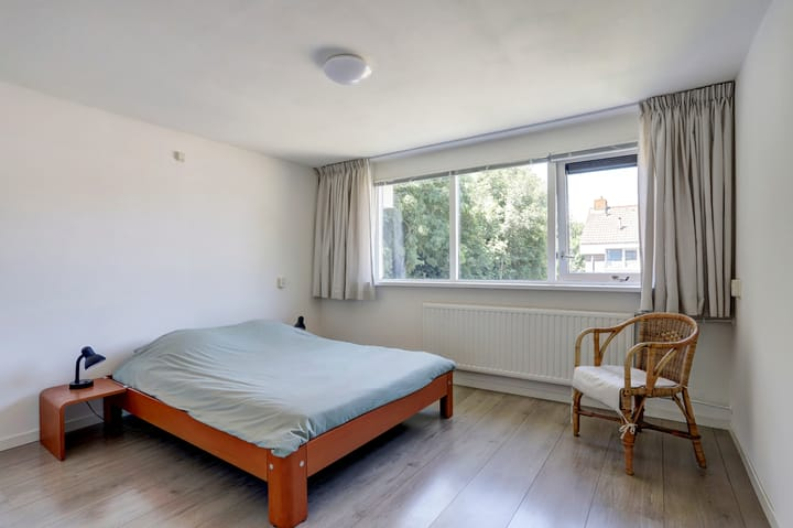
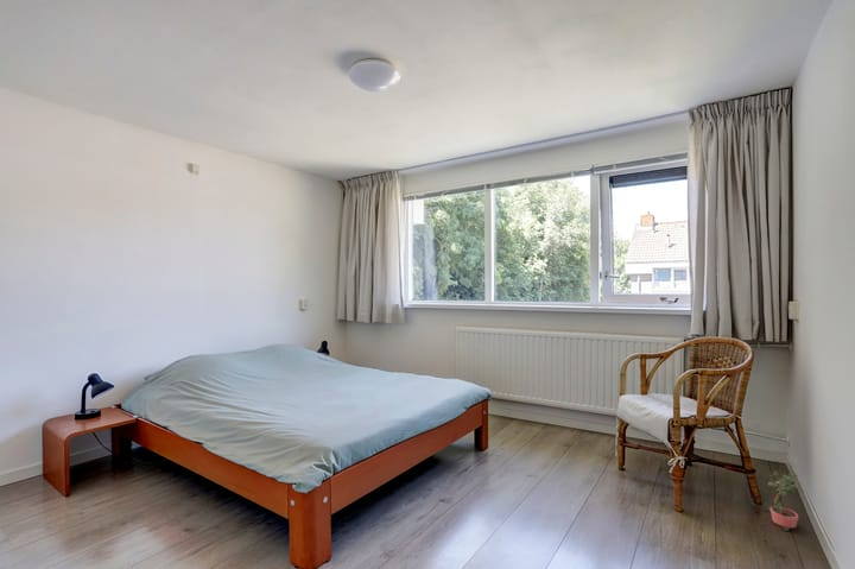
+ potted plant (783, 494)
